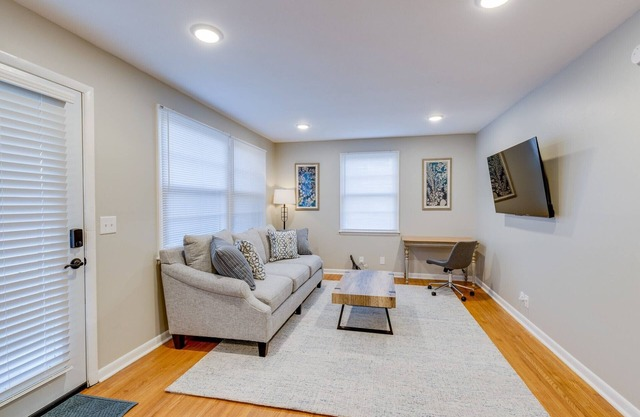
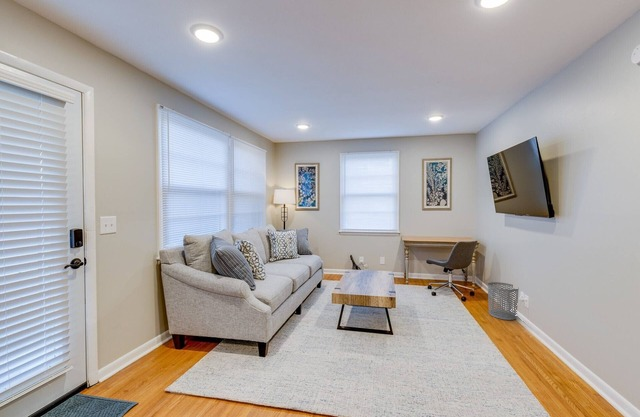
+ waste bin (502, 300)
